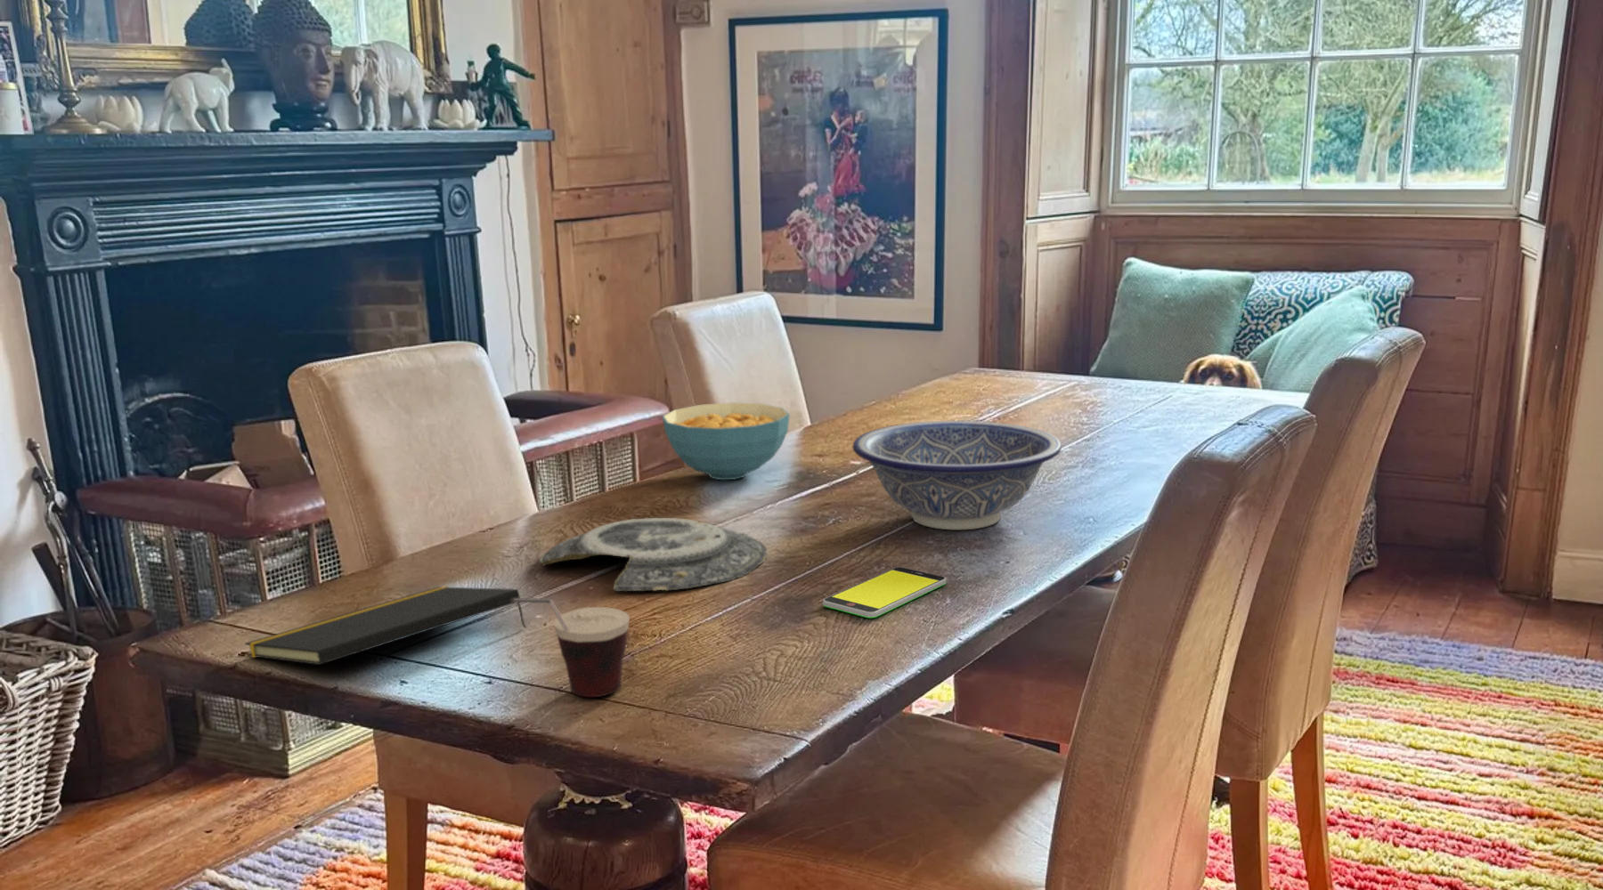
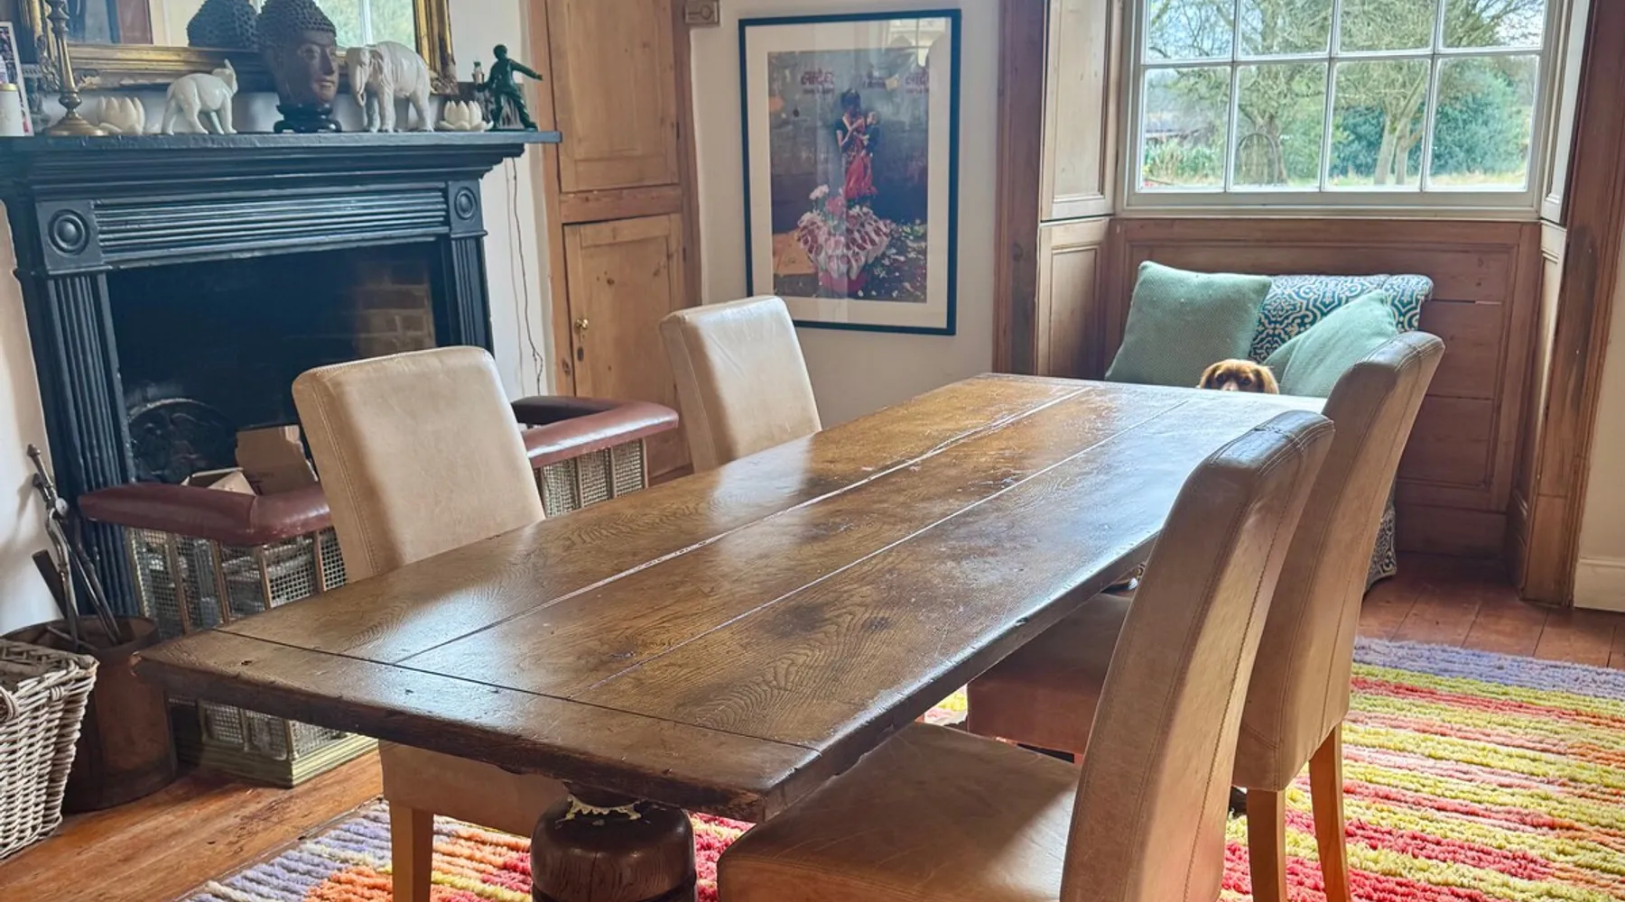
- cup (569, 639)
- cereal bowl (727, 445)
- decorative bowl (956, 480)
- plate (653, 545)
- smartphone (885, 591)
- notepad (385, 623)
